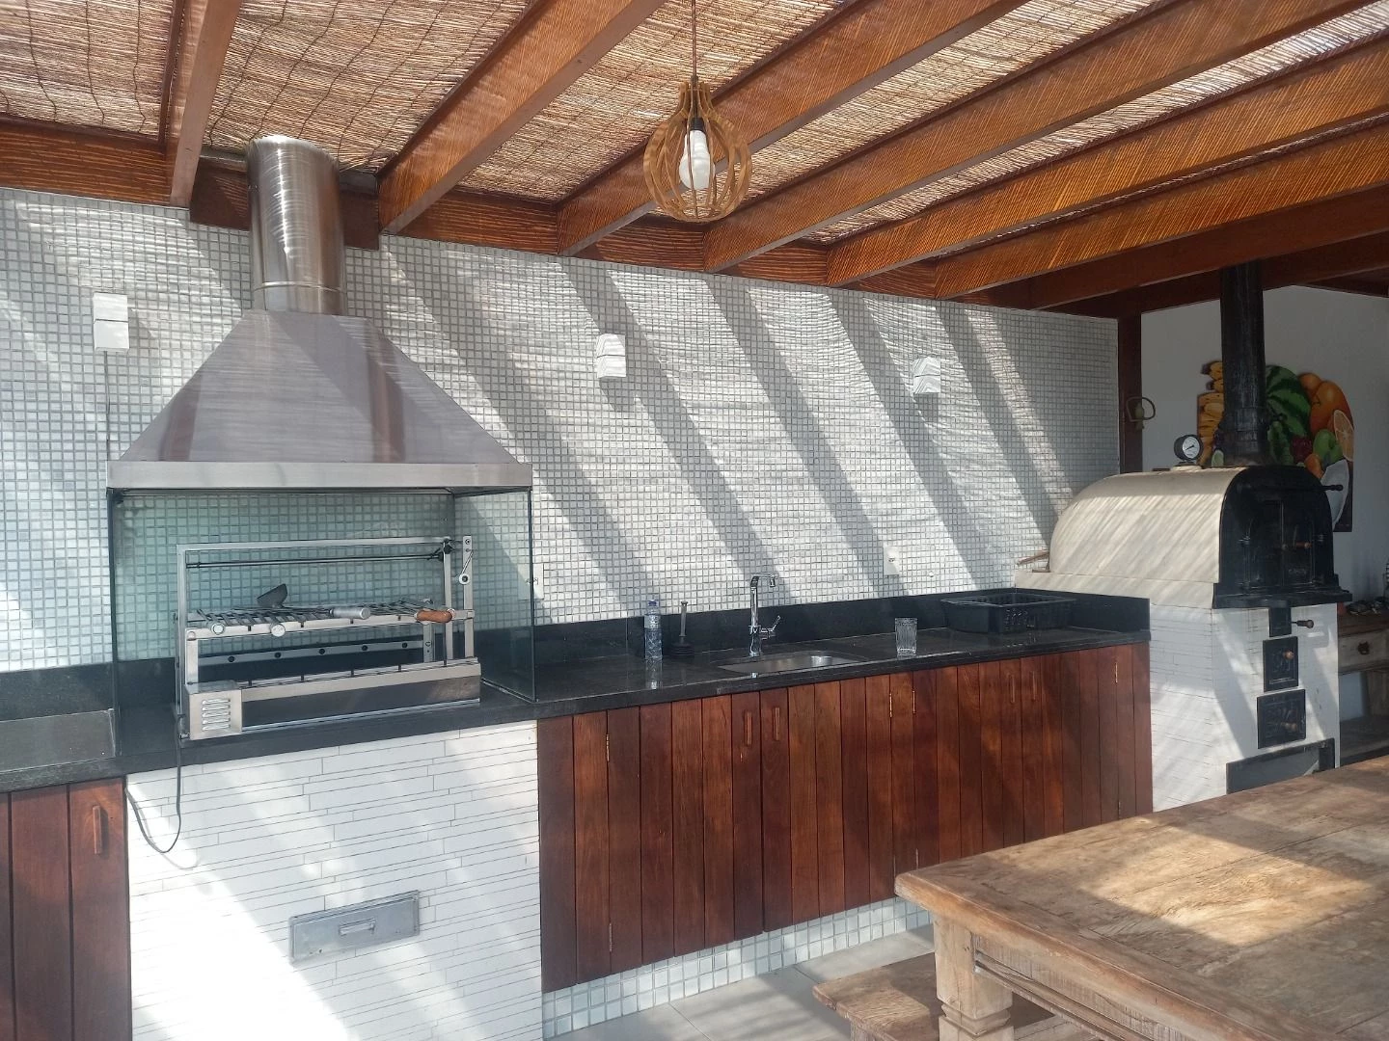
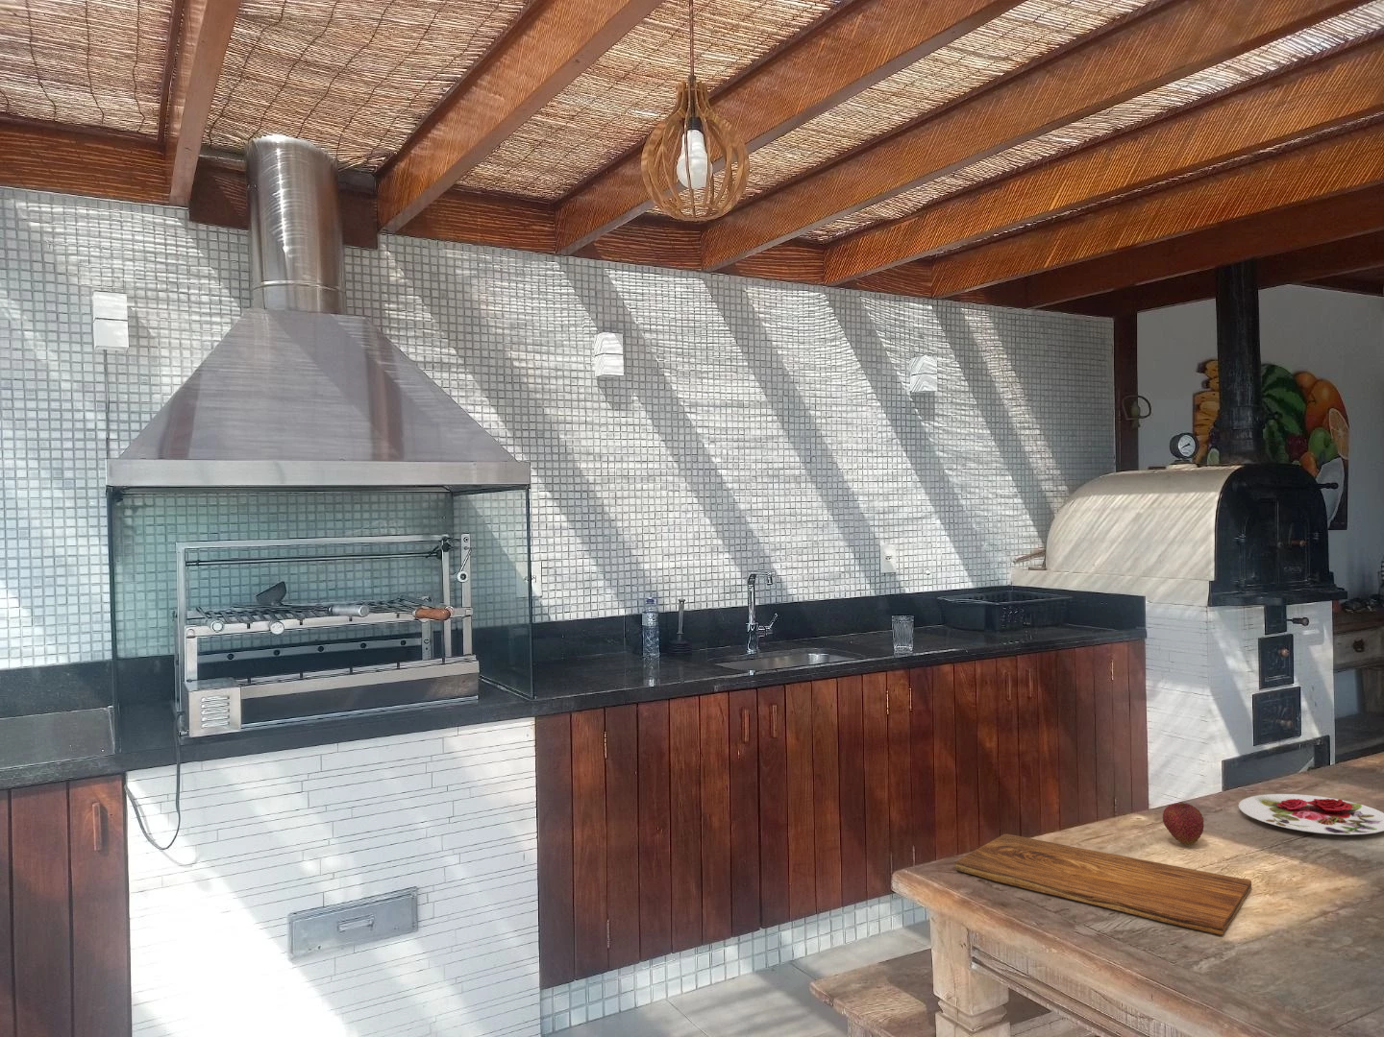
+ cutting board (1097, 877)
+ fruit (1182, 822)
+ plate (1313, 812)
